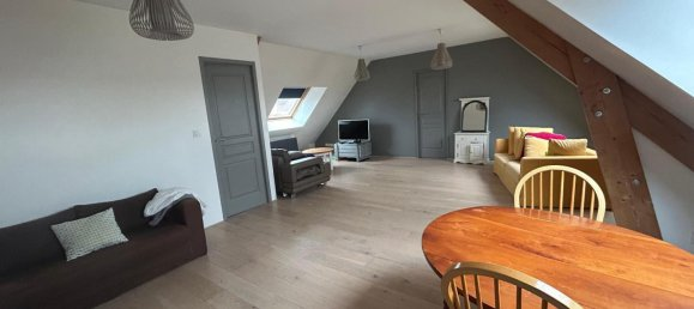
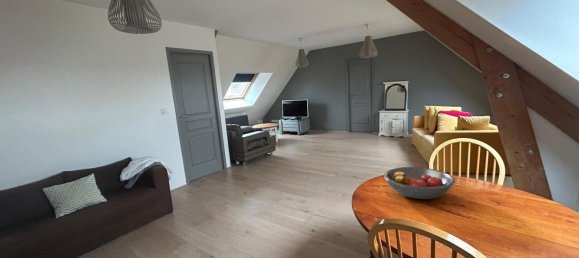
+ fruit bowl (417, 182)
